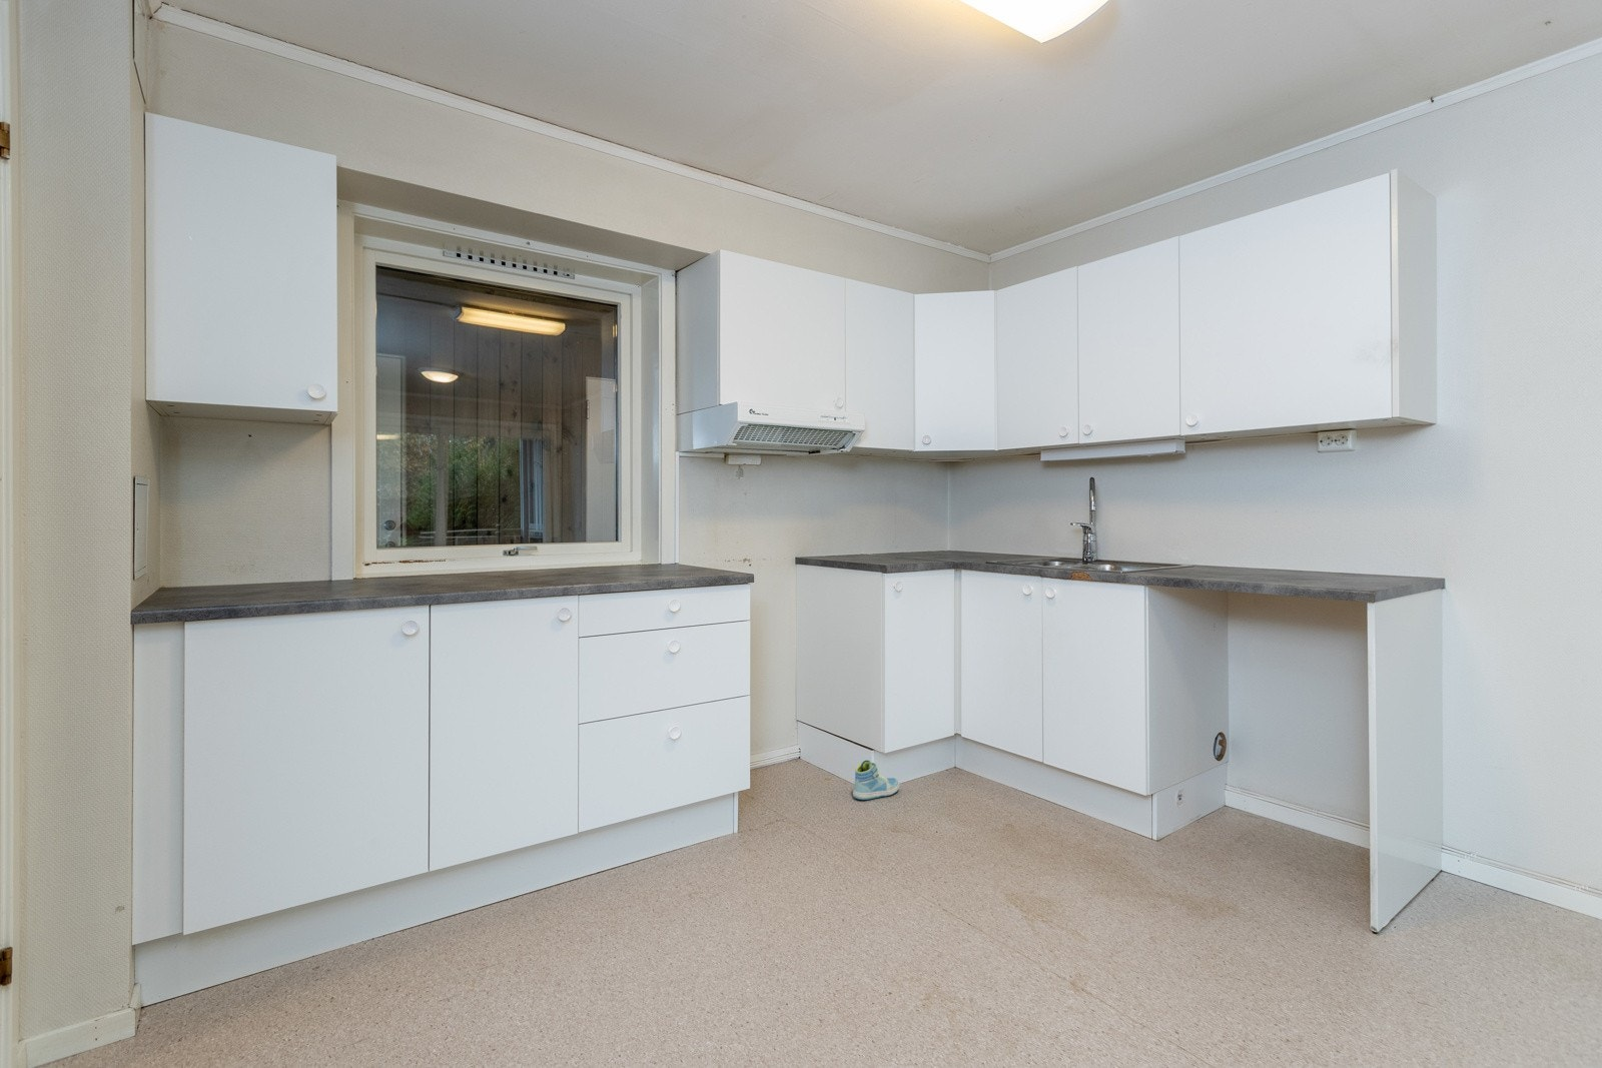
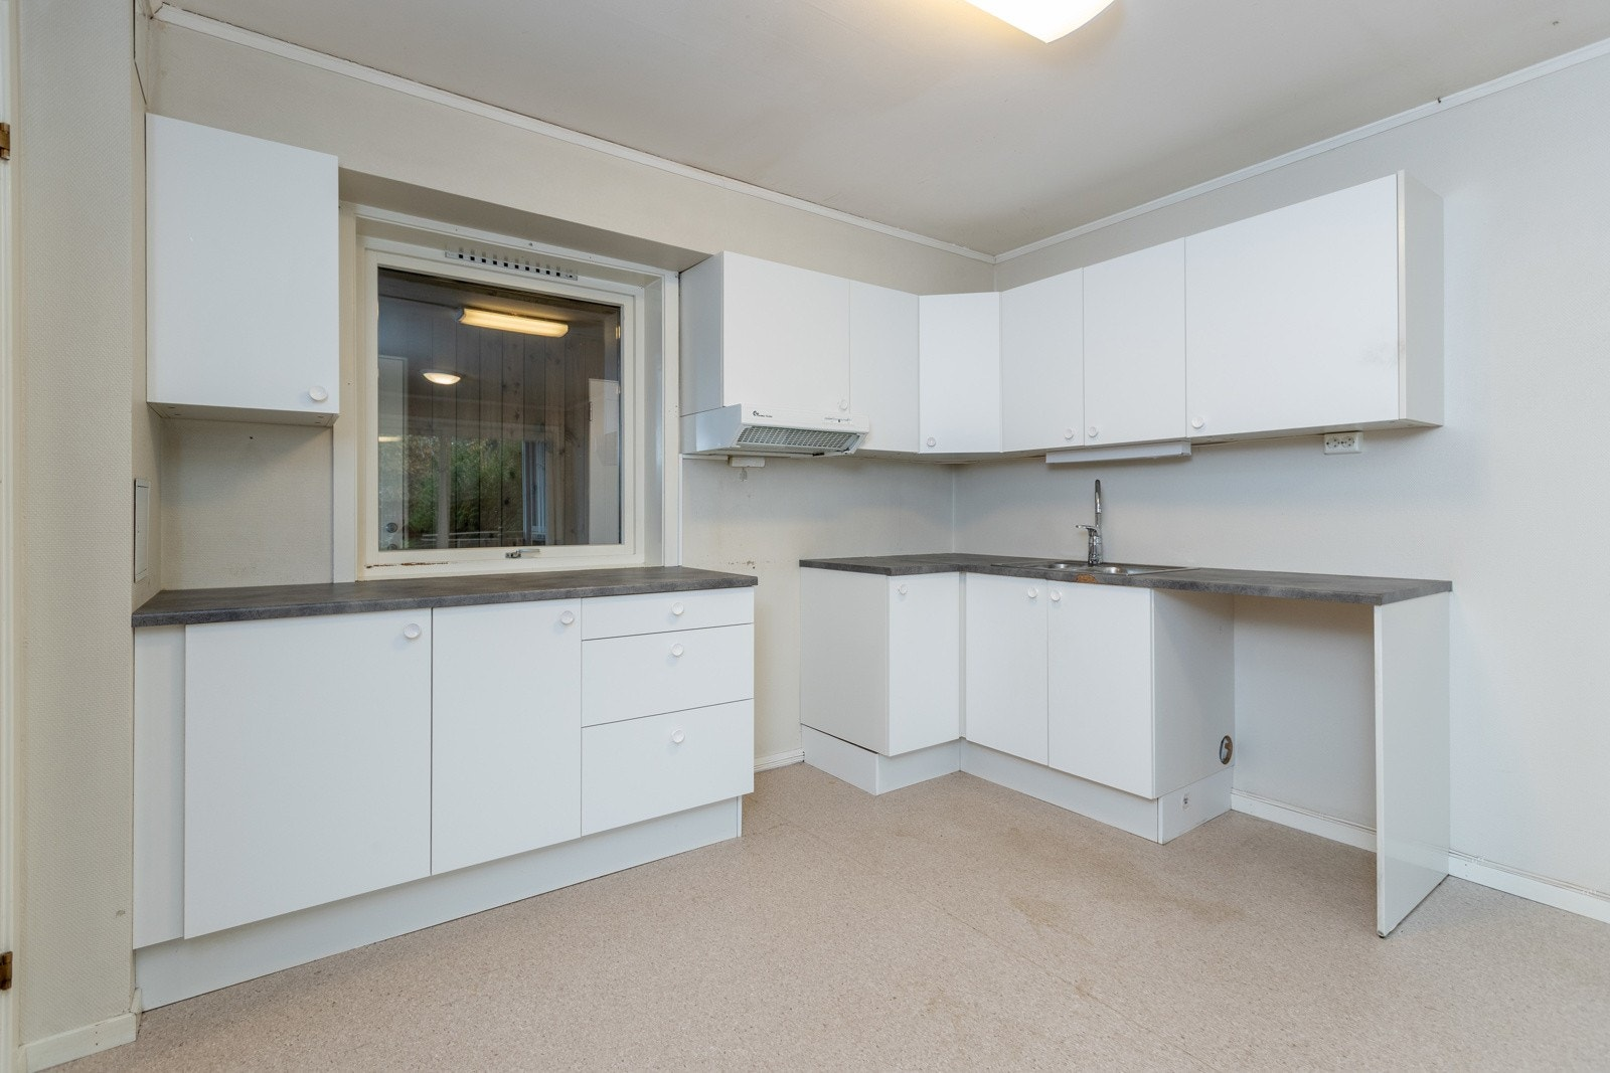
- sneaker (877, 776)
